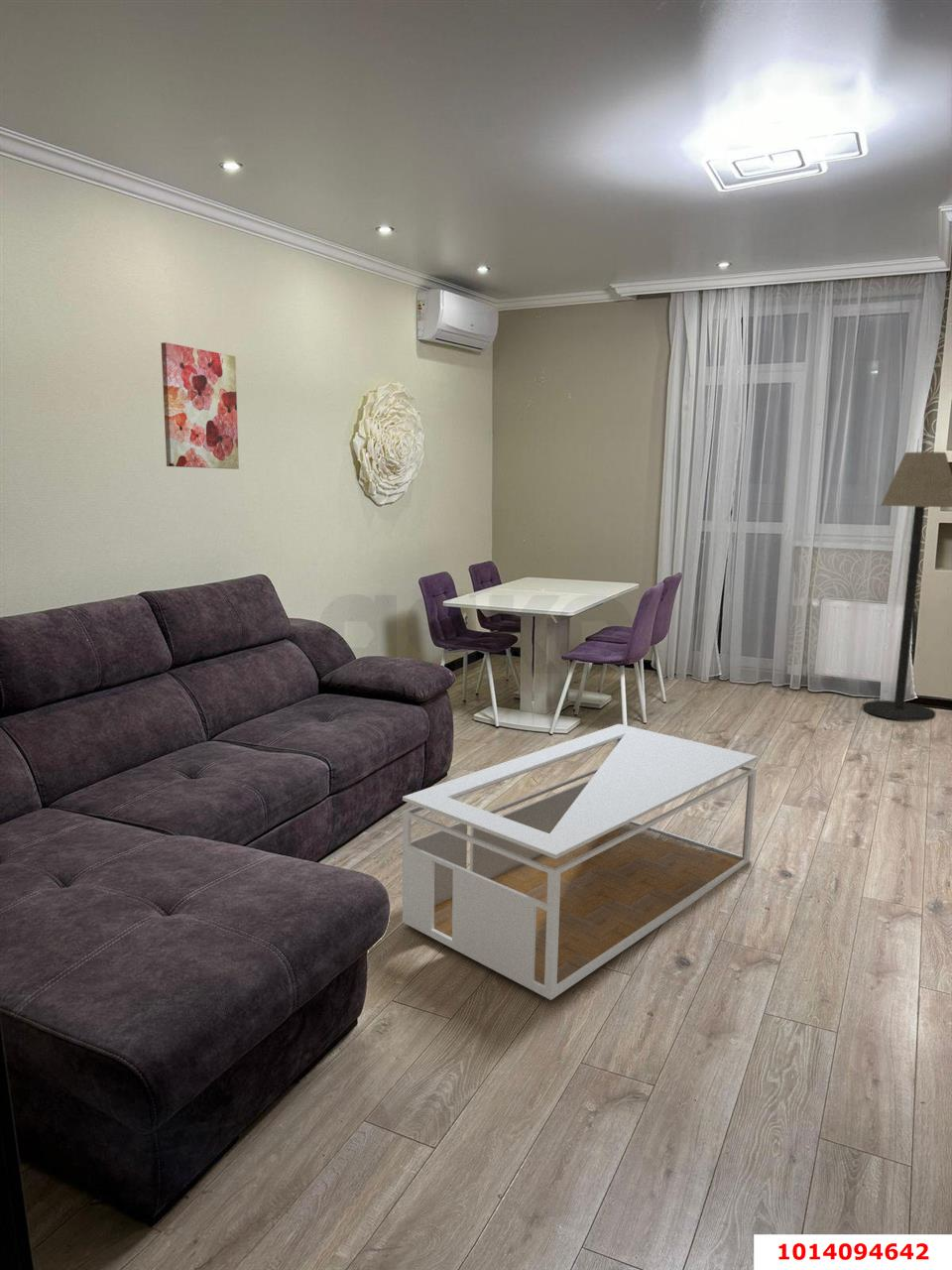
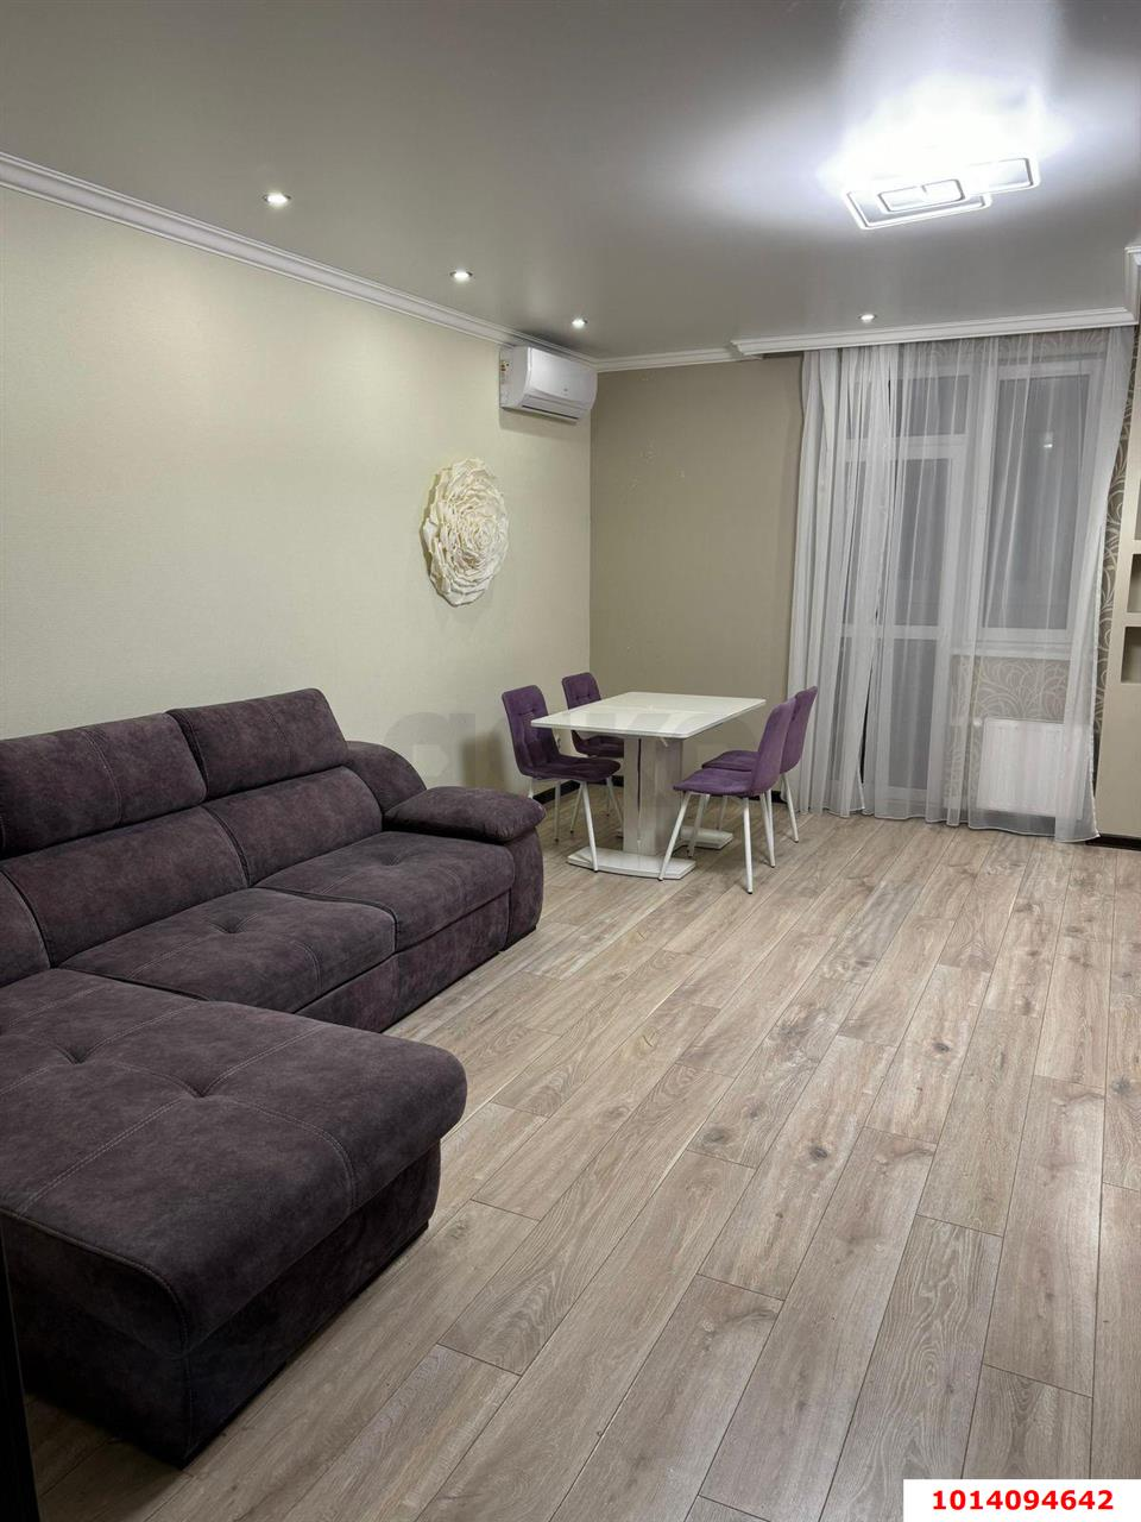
- coffee table (591, 833)
- floor lamp (911, 585)
- wall art (201, 409)
